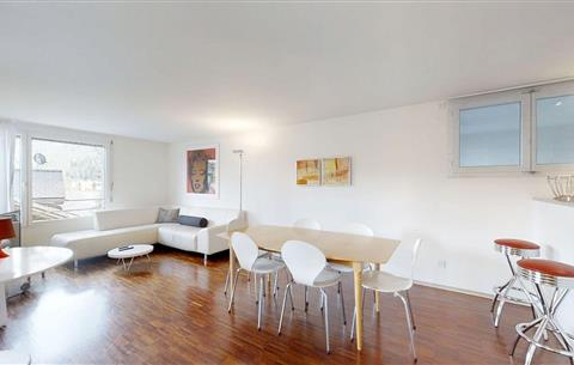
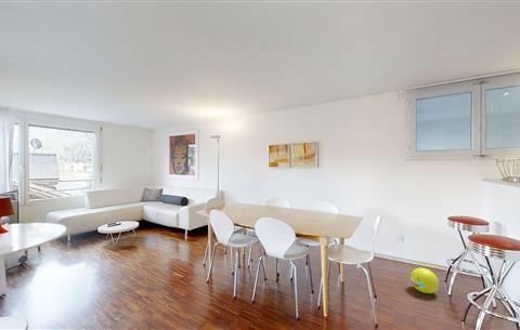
+ ball (424, 280)
